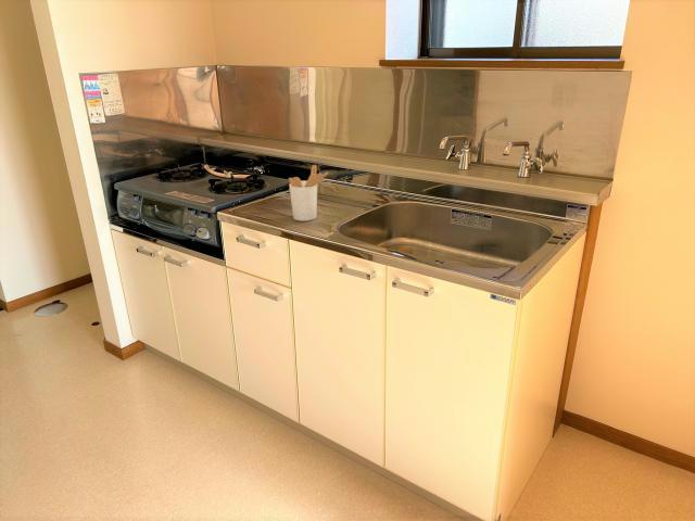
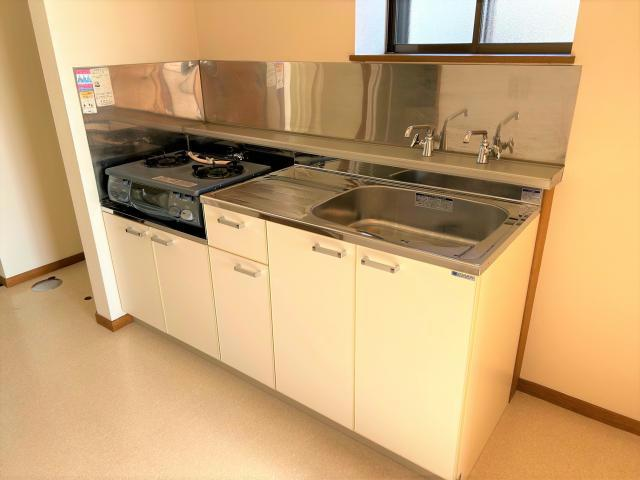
- utensil holder (308, 193)
